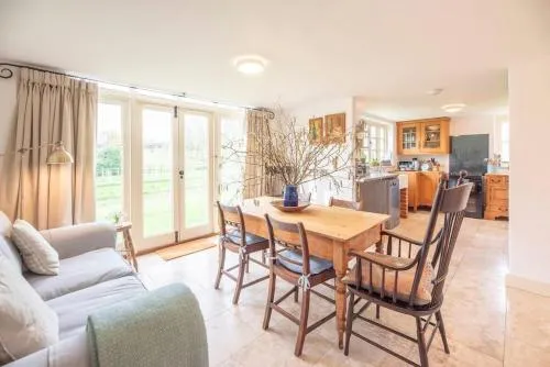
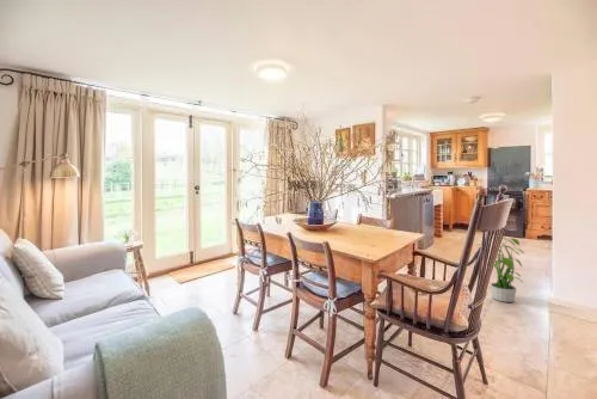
+ potted plant (498, 266)
